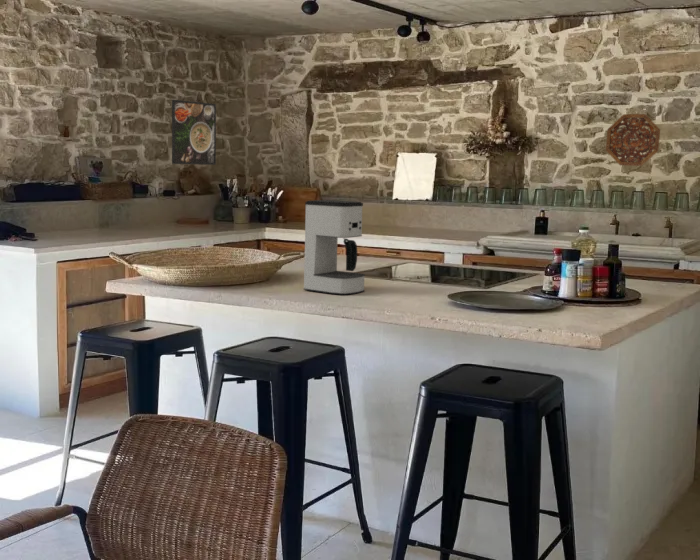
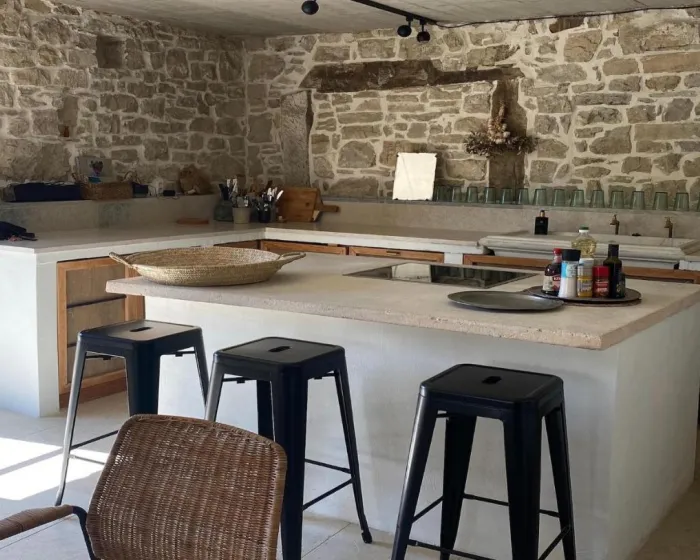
- coffee maker (336, 246)
- decorative platter (632, 140)
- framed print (194, 133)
